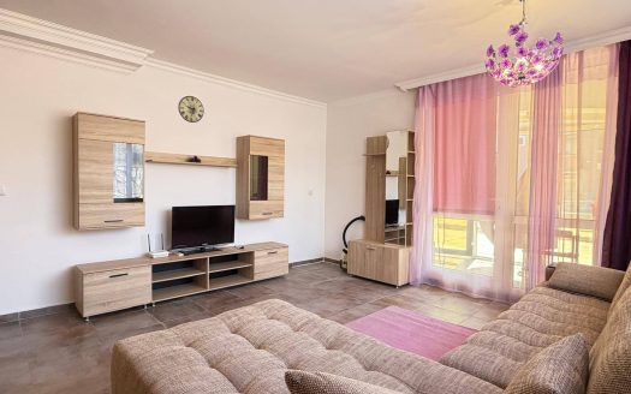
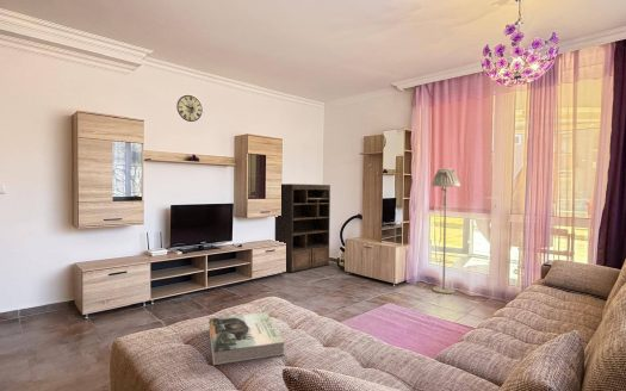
+ bookshelf (303, 225)
+ book (243, 334)
+ floor lamp (444, 229)
